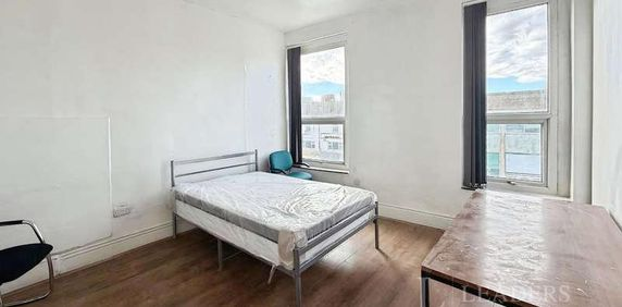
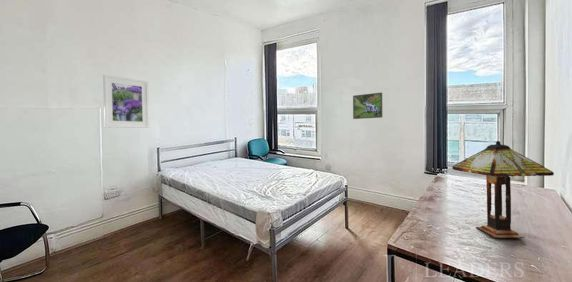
+ table lamp (497, 187)
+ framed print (367, 106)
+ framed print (127, 103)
